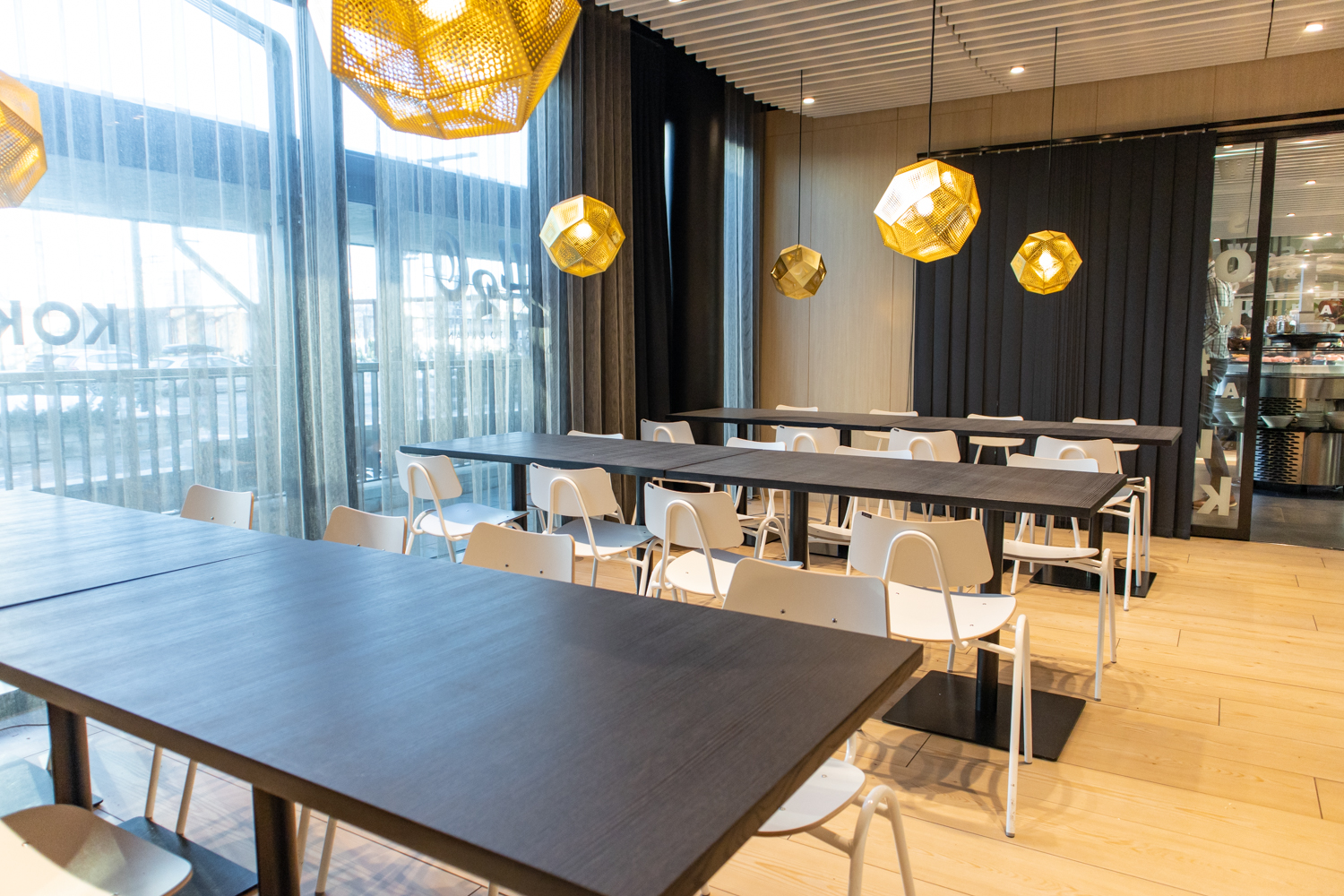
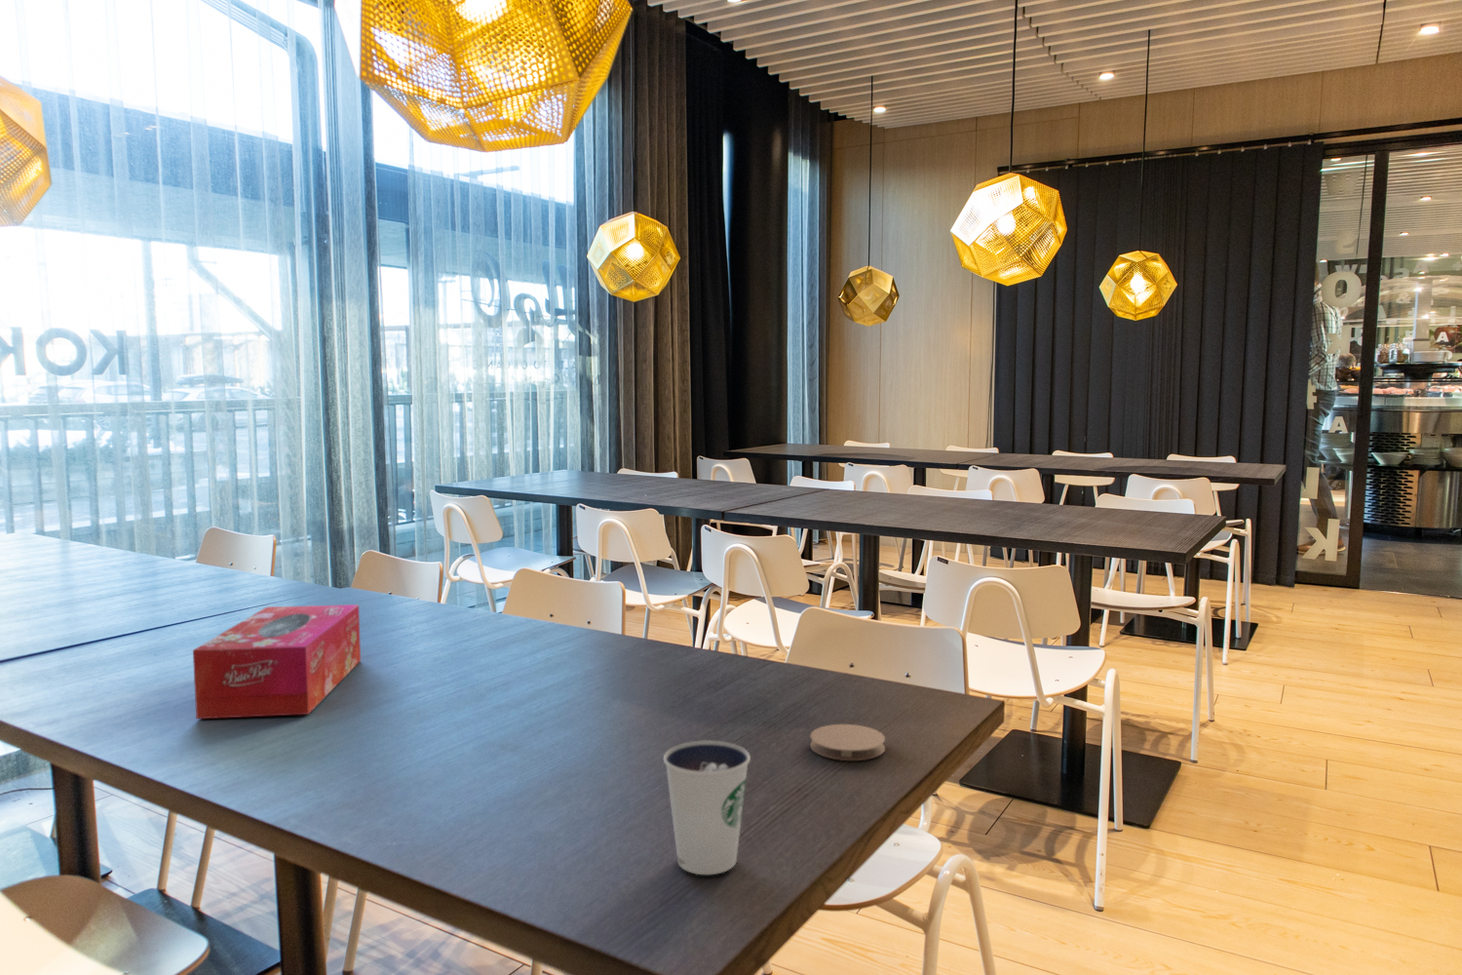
+ dixie cup (707, 809)
+ coaster (847, 741)
+ tissue box (286, 655)
